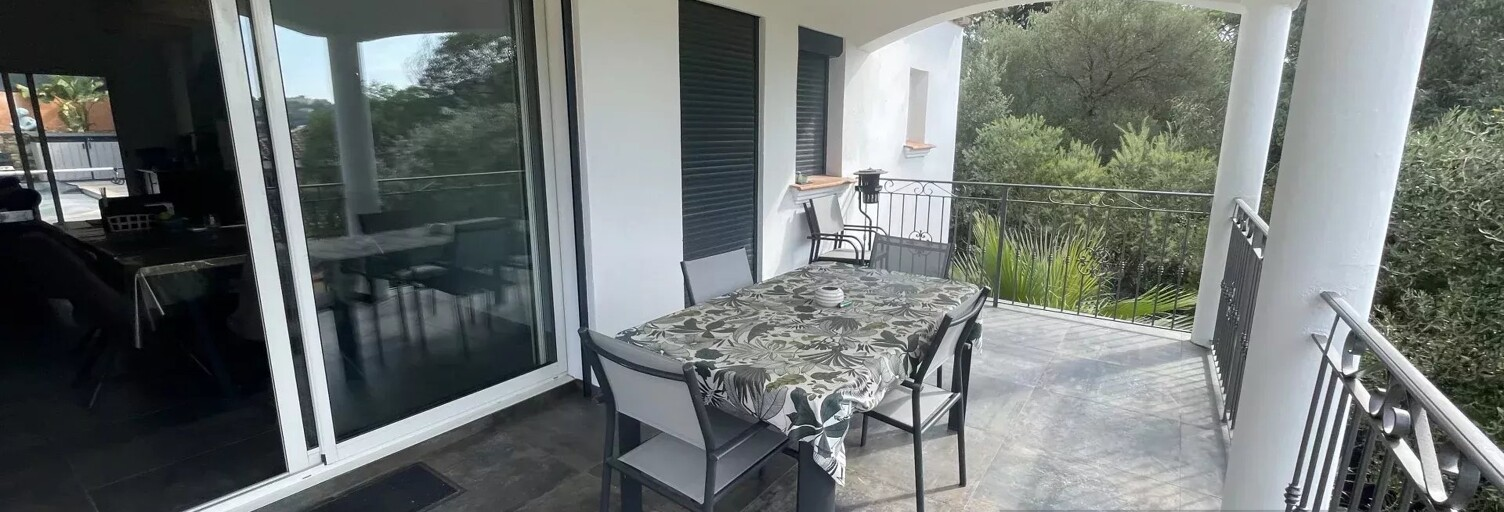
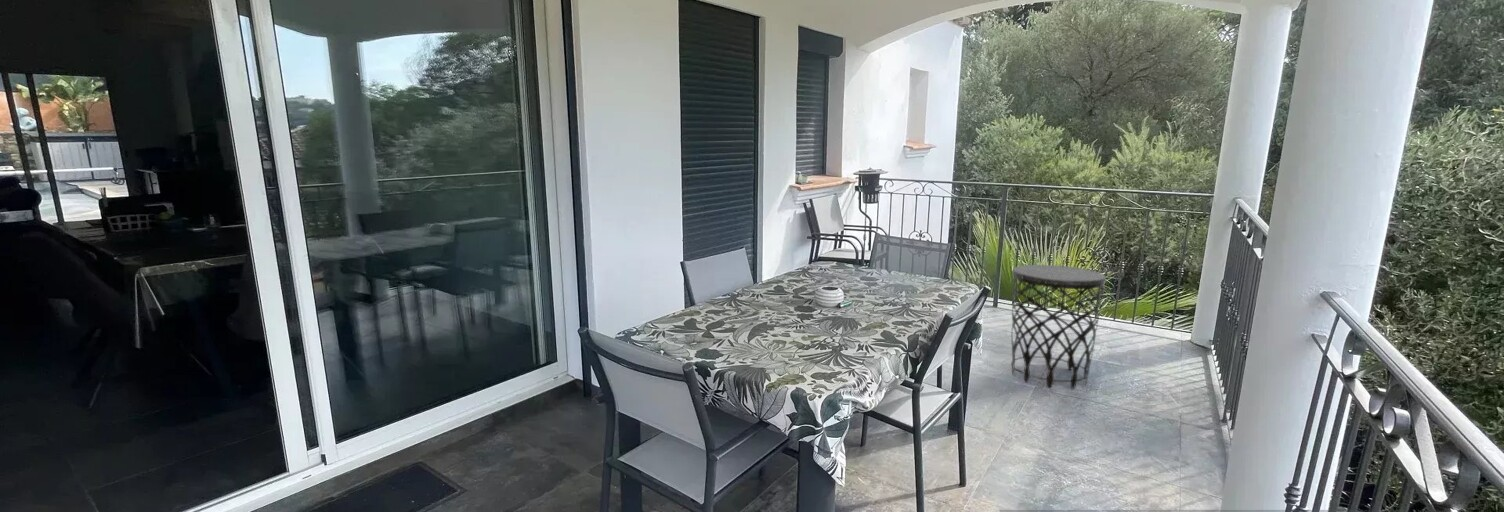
+ side table (1056, 322)
